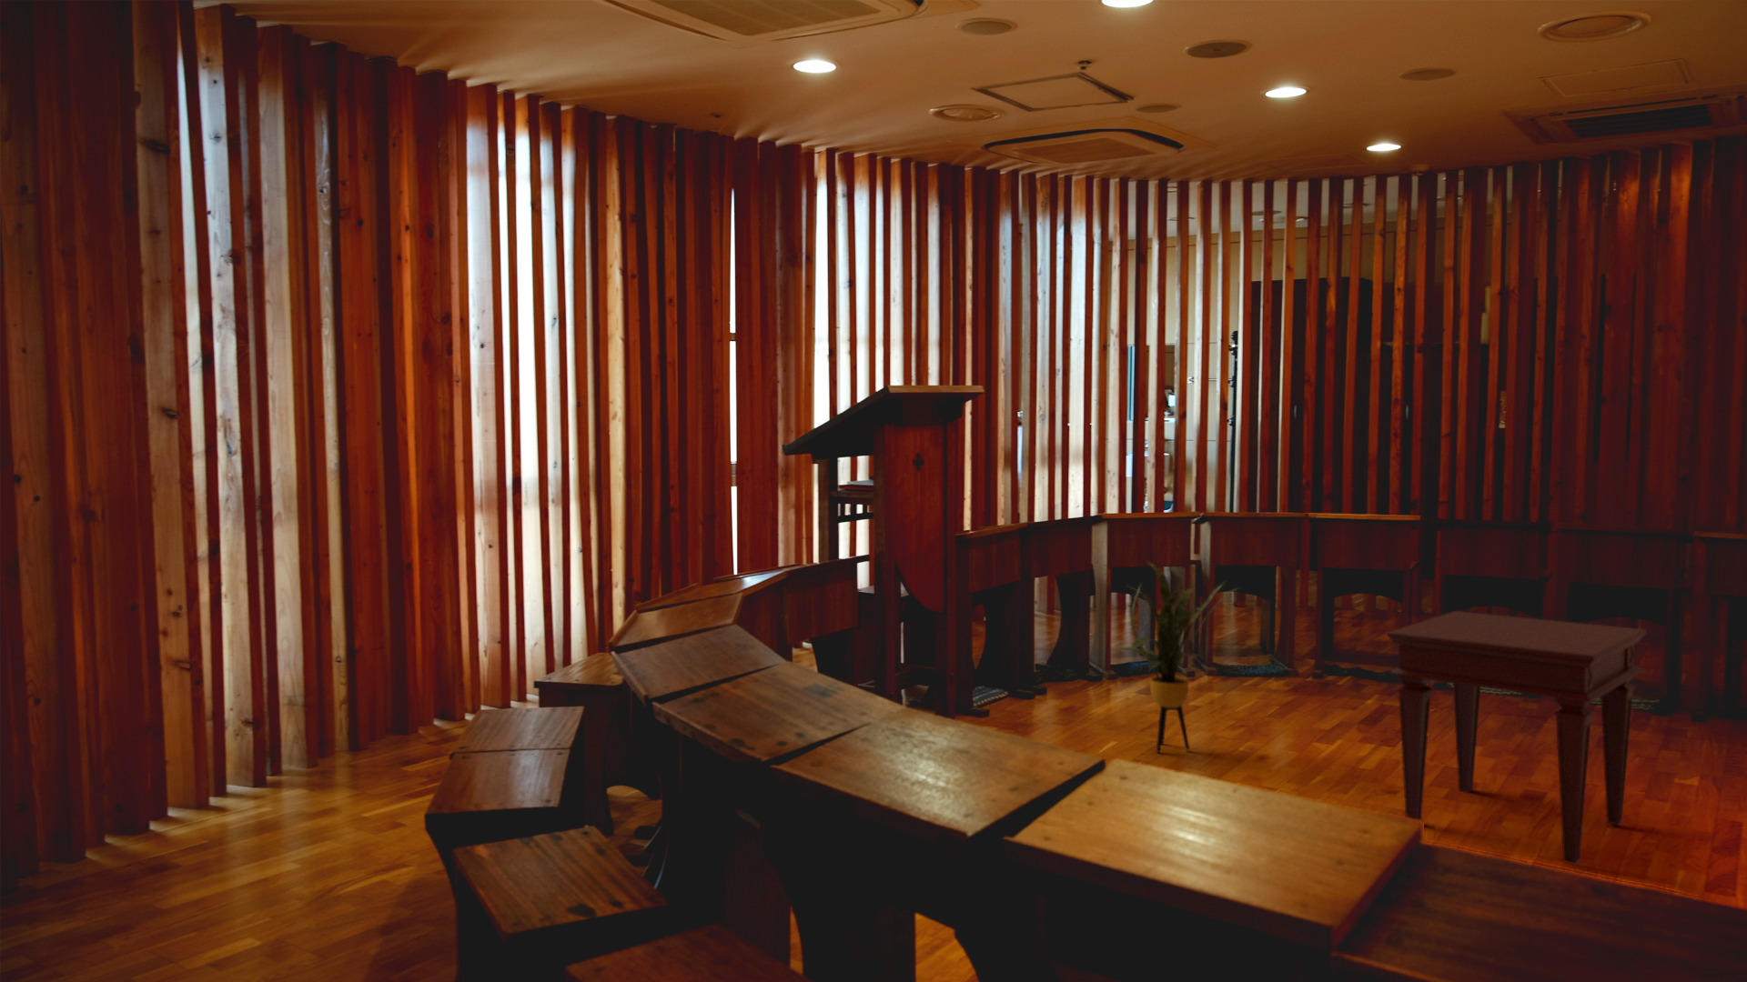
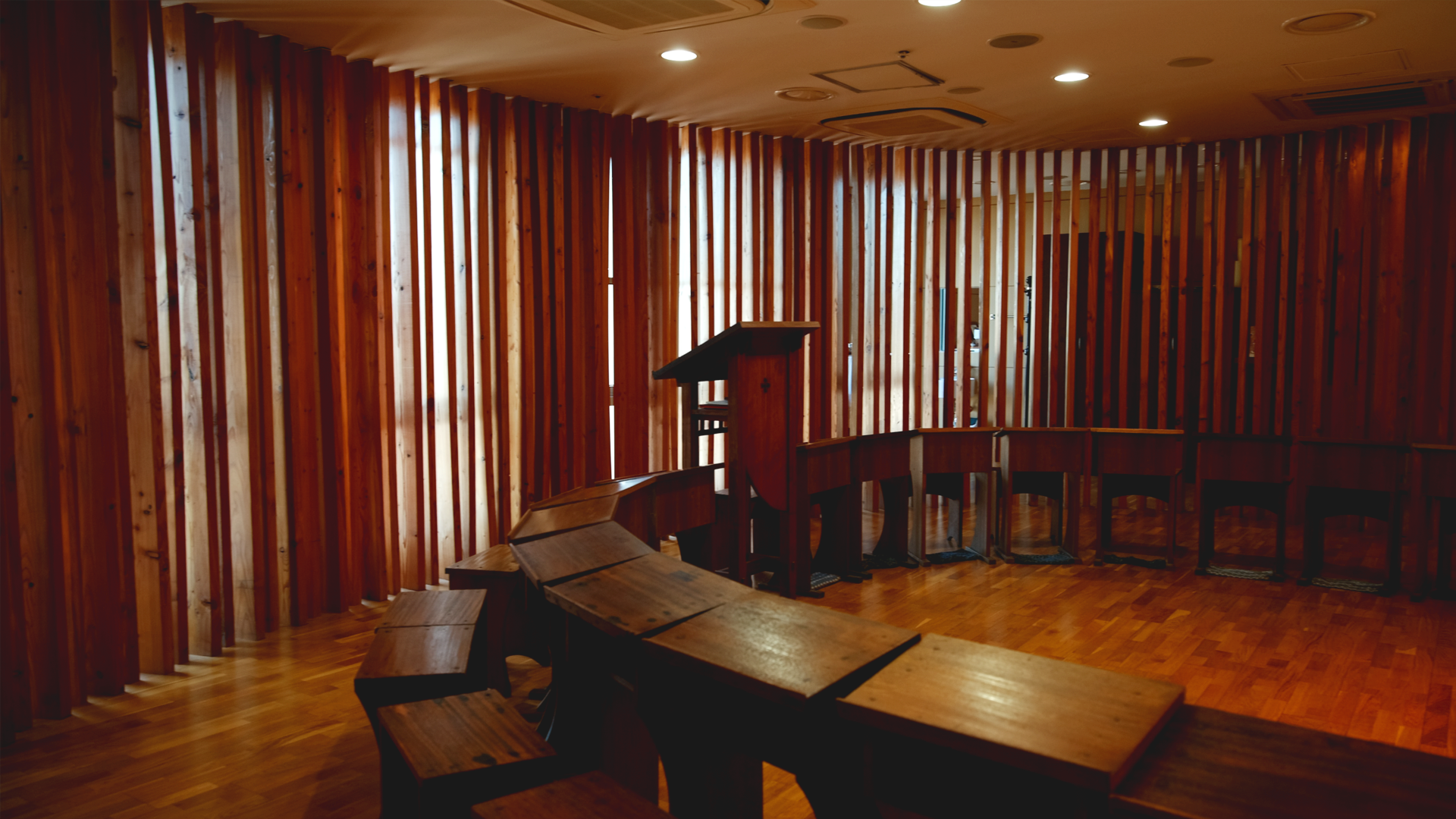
- house plant (1173, 657)
- side table (1519, 692)
